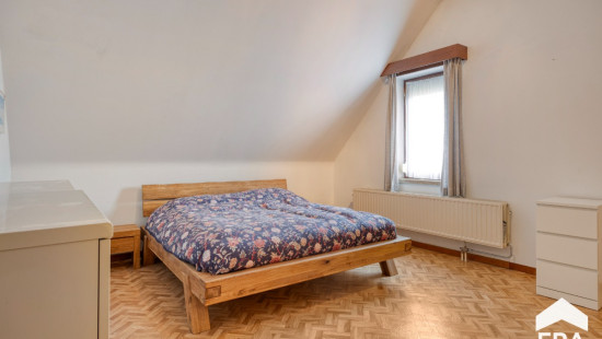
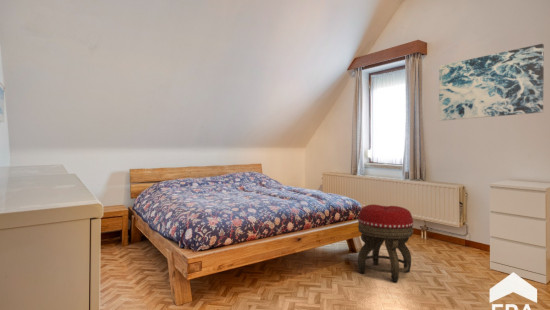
+ footstool (384, 239)
+ wall art (485, 86)
